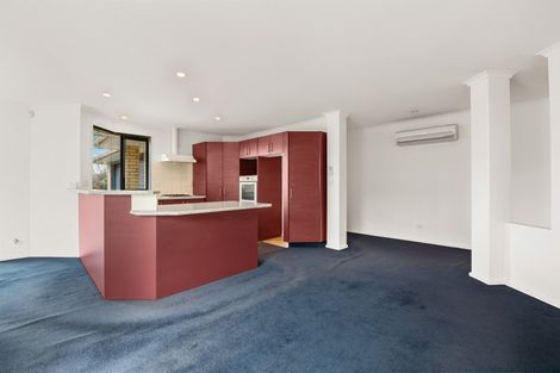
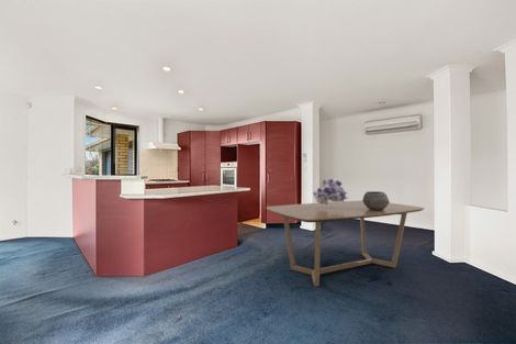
+ bouquet (329, 192)
+ dining table (361, 237)
+ ceramic pot (374, 200)
